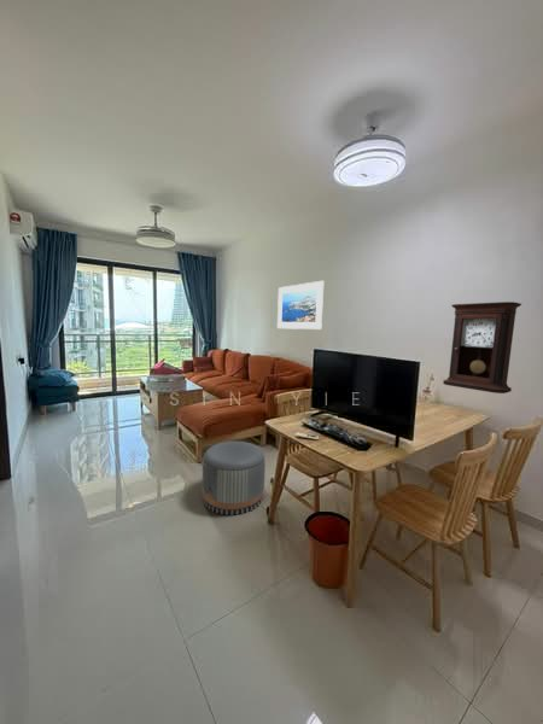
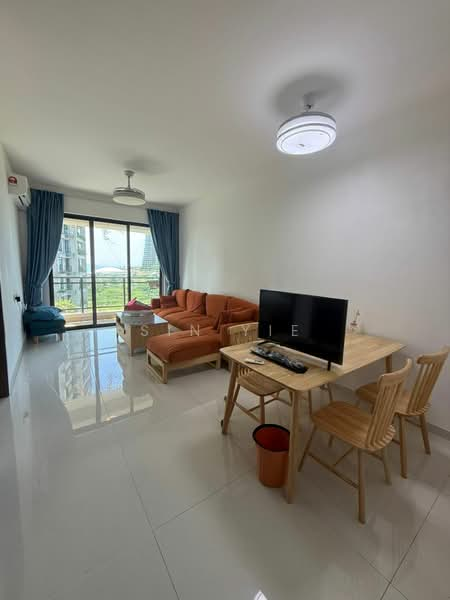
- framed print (298, 306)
- pendulum clock (478, 346)
- pouf (233, 471)
